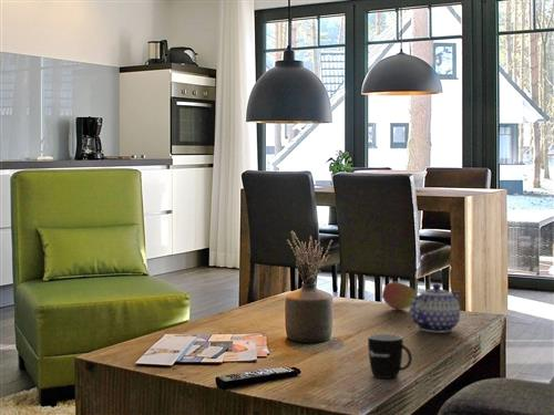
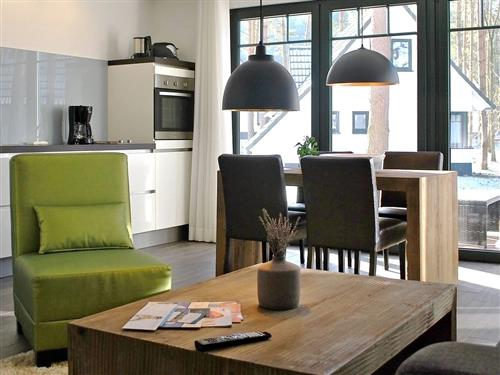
- teapot (435, 307)
- fruit (398, 294)
- mug (390, 356)
